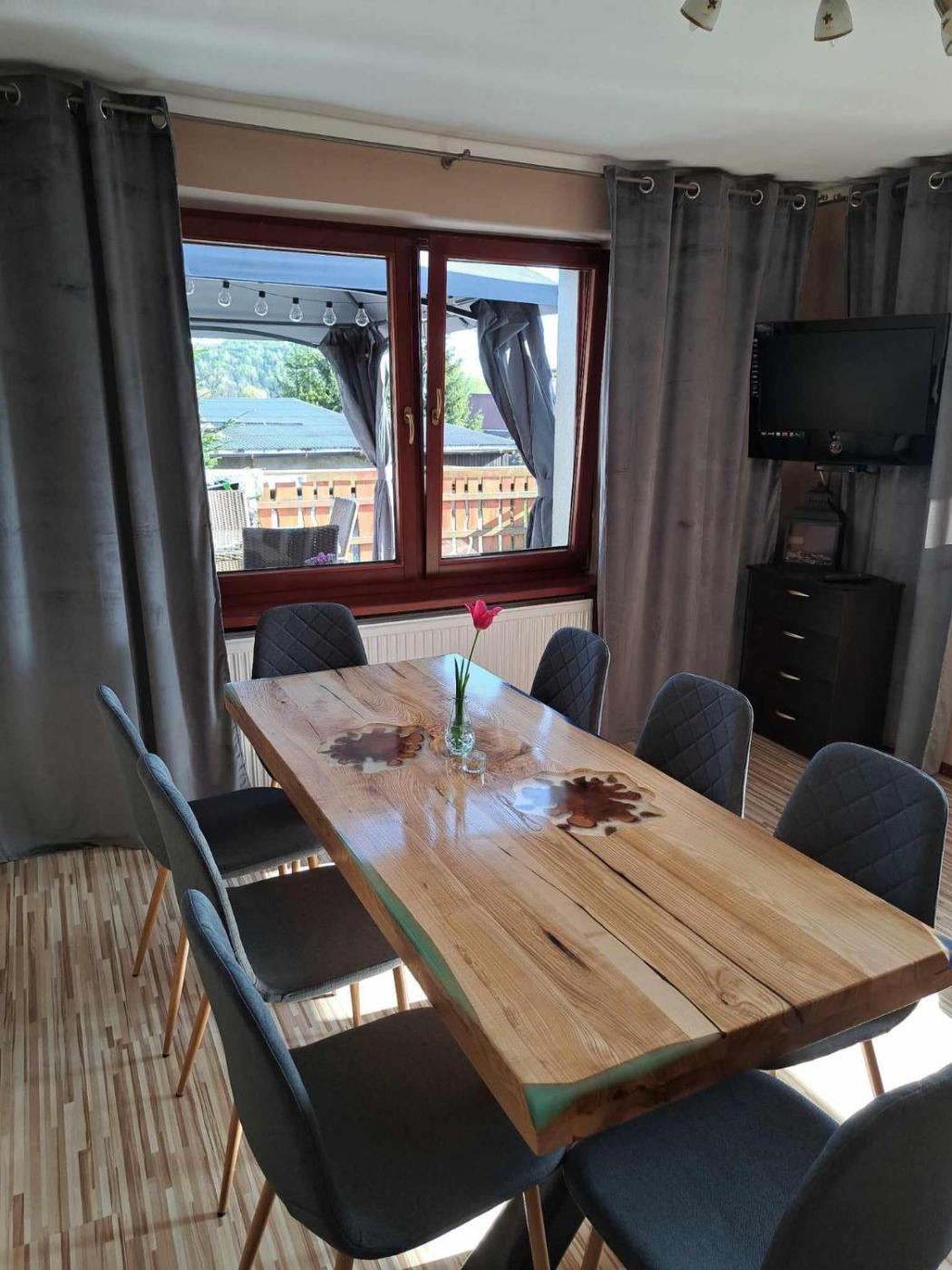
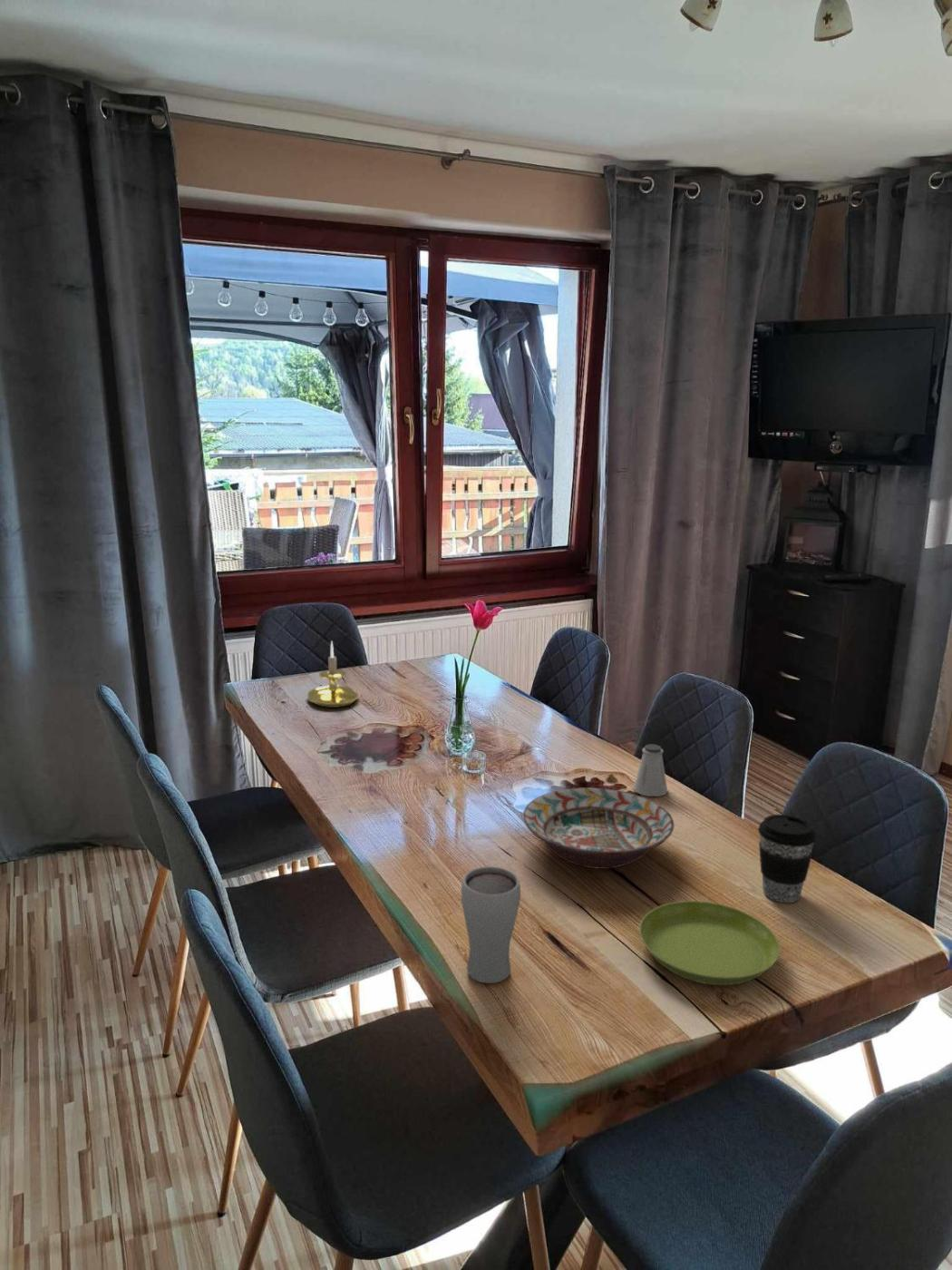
+ decorative bowl (597, 834)
+ drinking glass (491, 926)
+ candle holder (334, 671)
+ saucer (707, 944)
+ saltshaker (651, 768)
+ coffee cup (784, 859)
